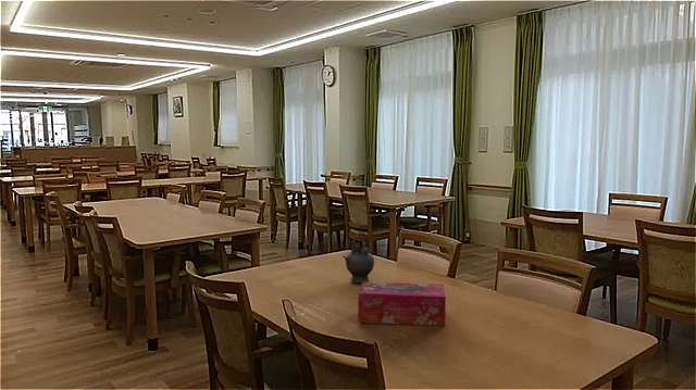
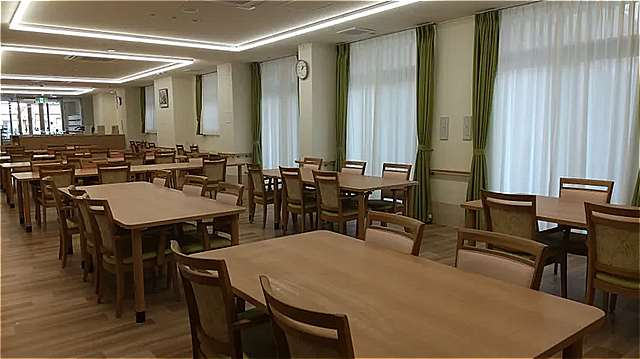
- tissue box (401, 302)
- teapot (357, 256)
